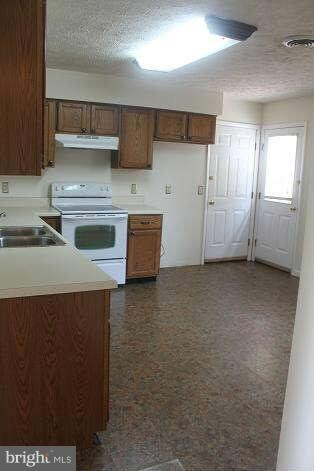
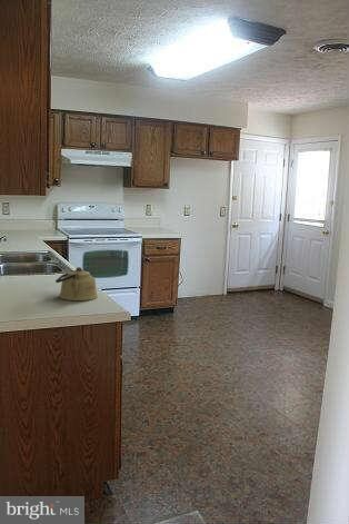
+ kettle (77, 281)
